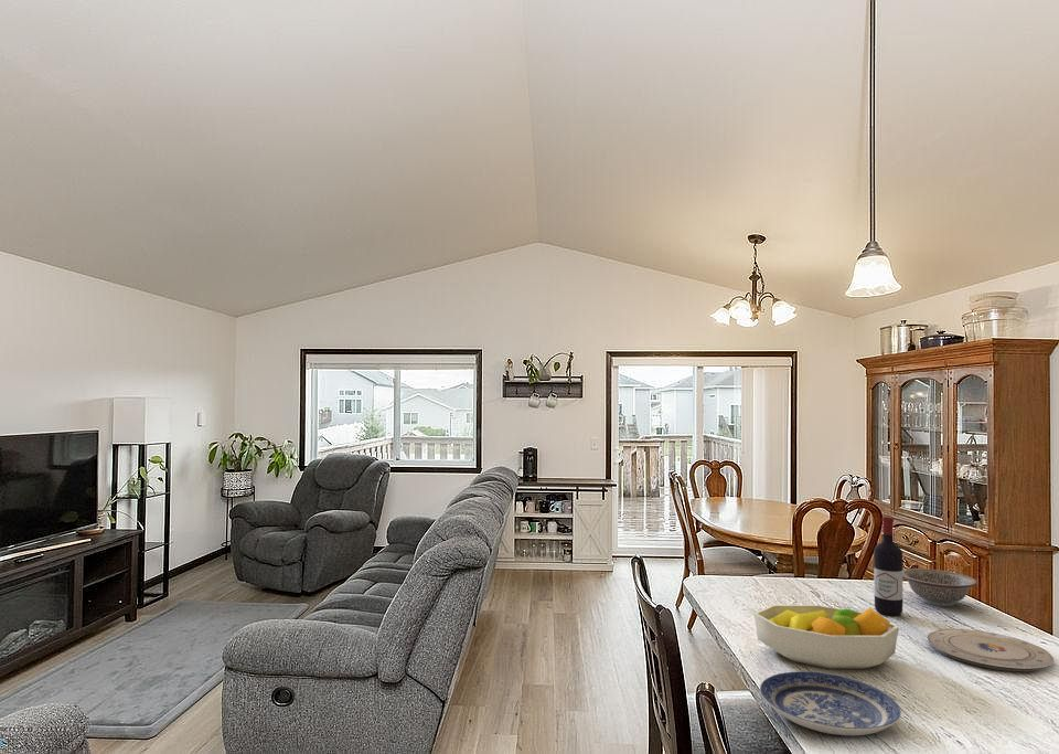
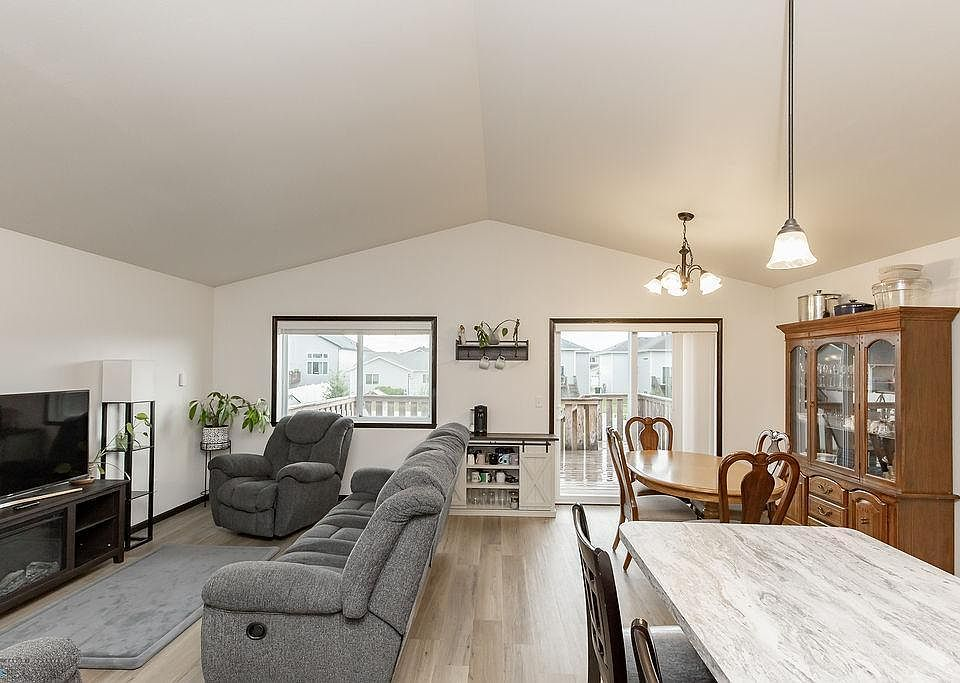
- wine bottle (888, 564)
- fruit bowl (824, 629)
- plate (987, 649)
- decorative bowl (938, 590)
- plate (827, 707)
